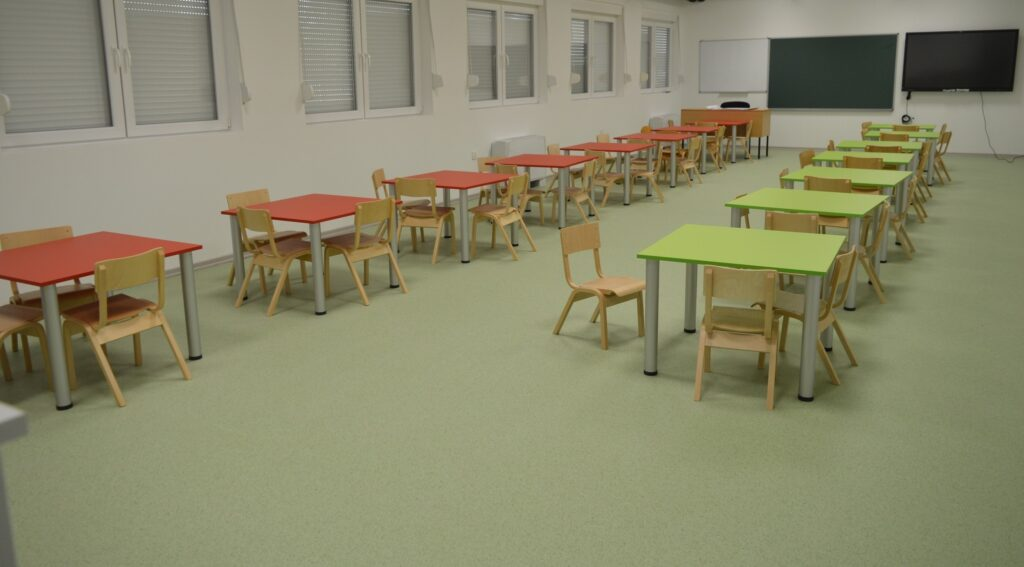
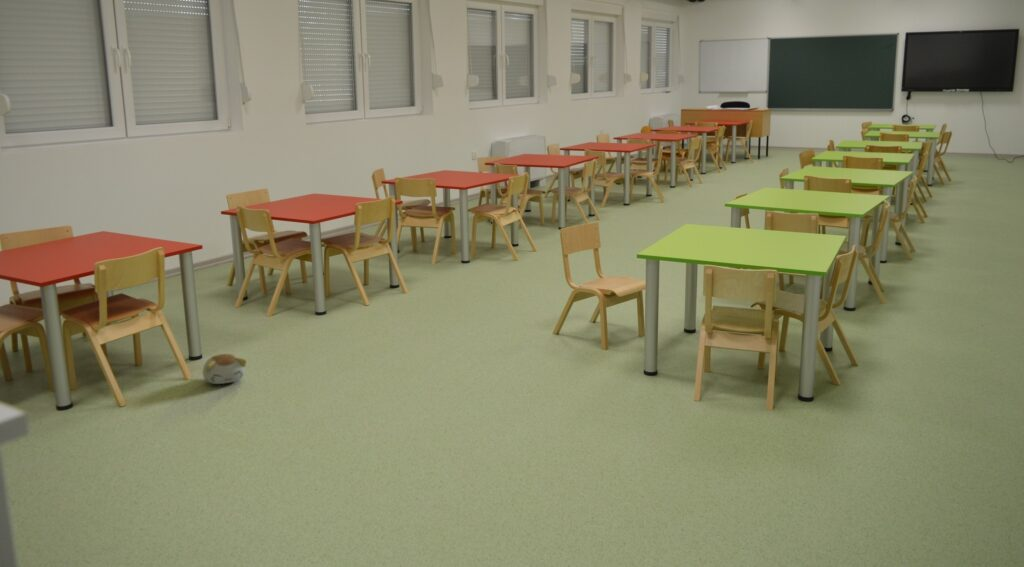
+ plush toy (222, 366)
